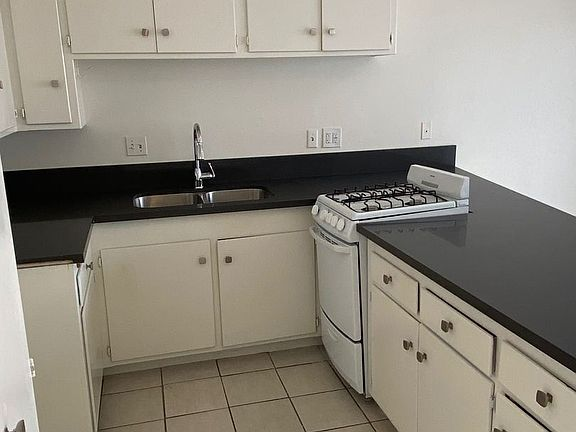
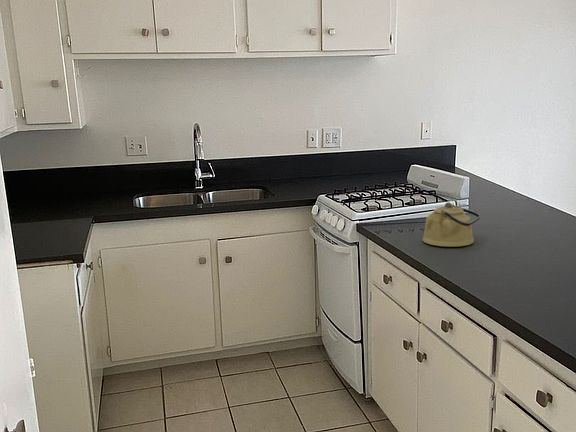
+ kettle (450, 220)
